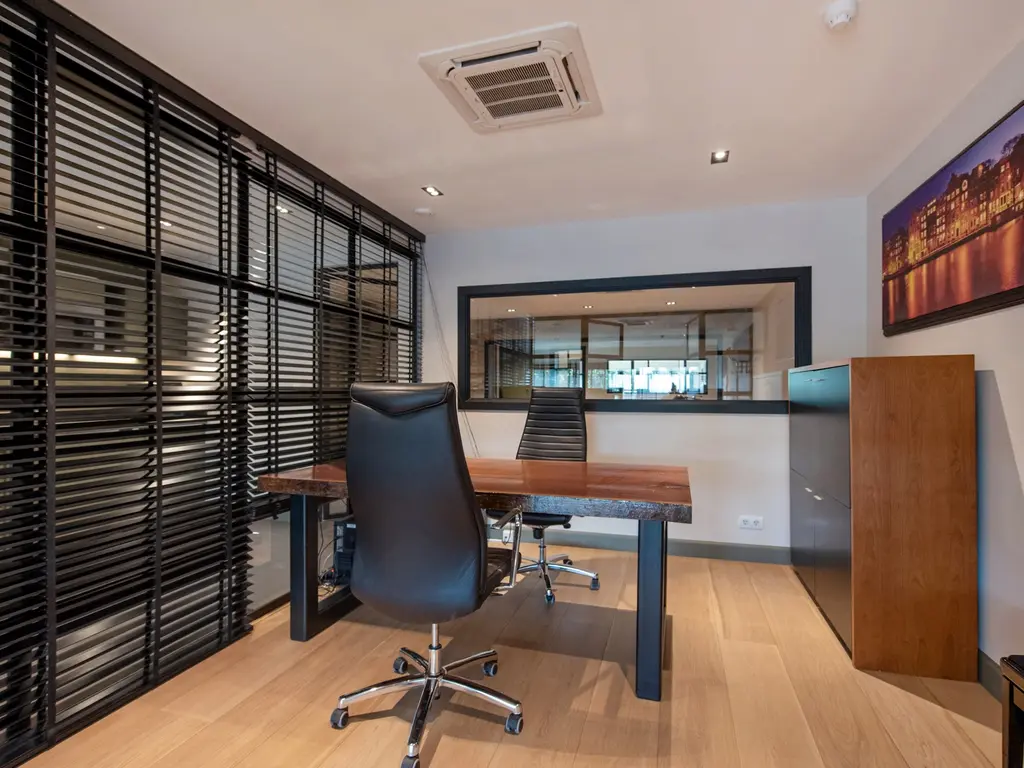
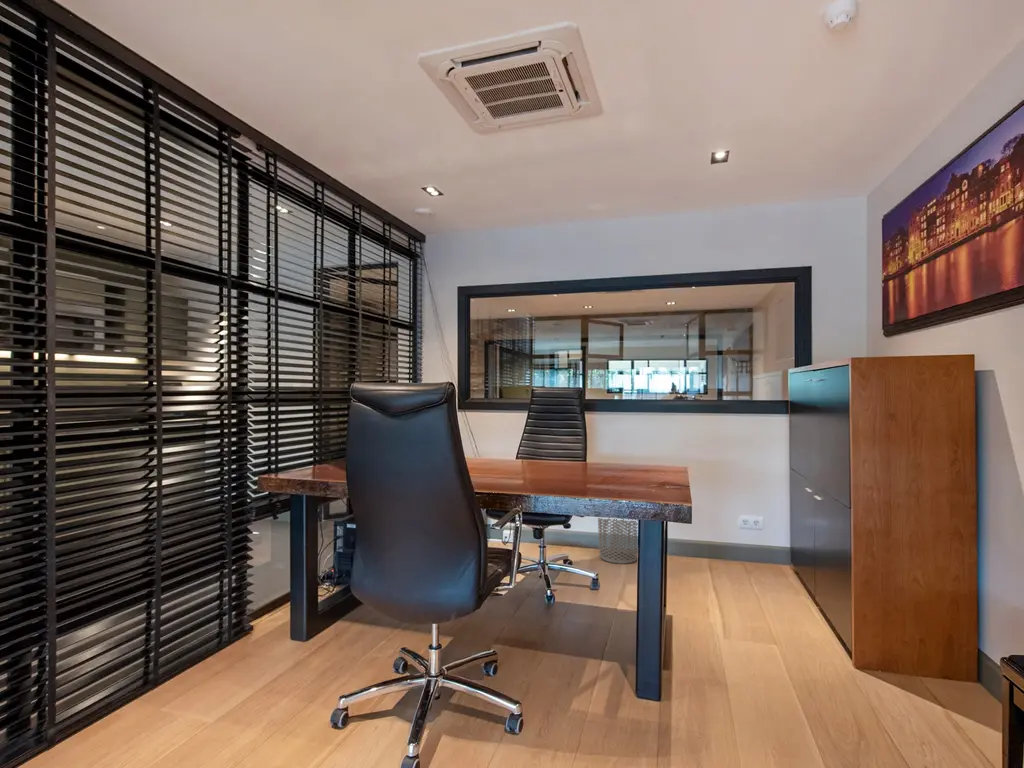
+ waste bin (619, 533)
